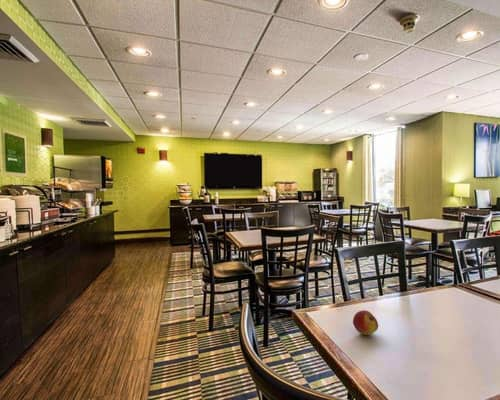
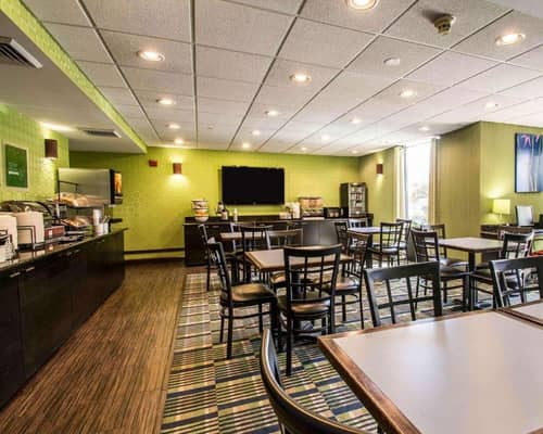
- apple (365, 322)
